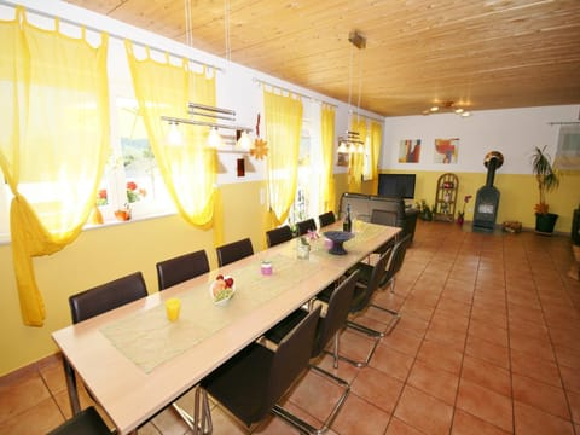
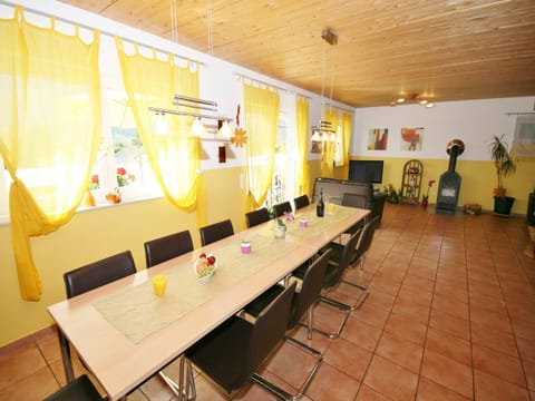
- decorative bowl (337, 243)
